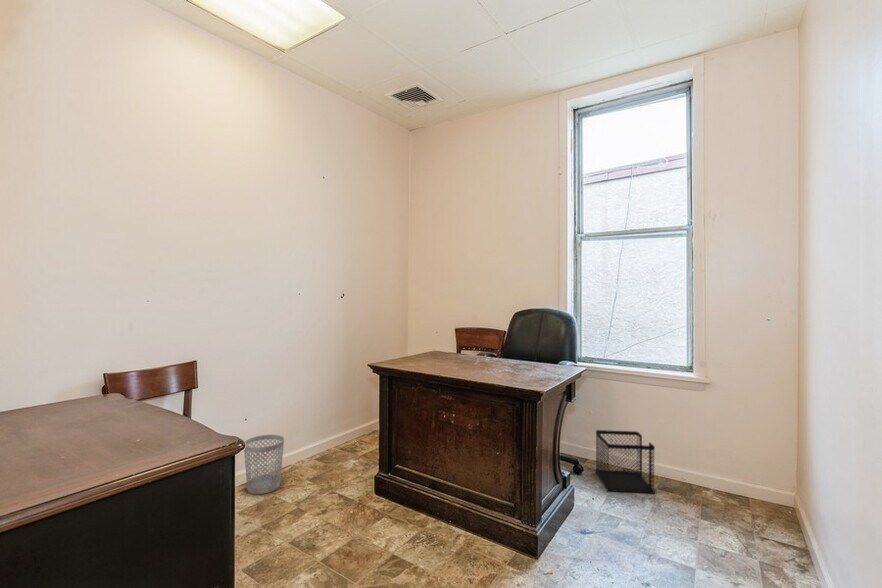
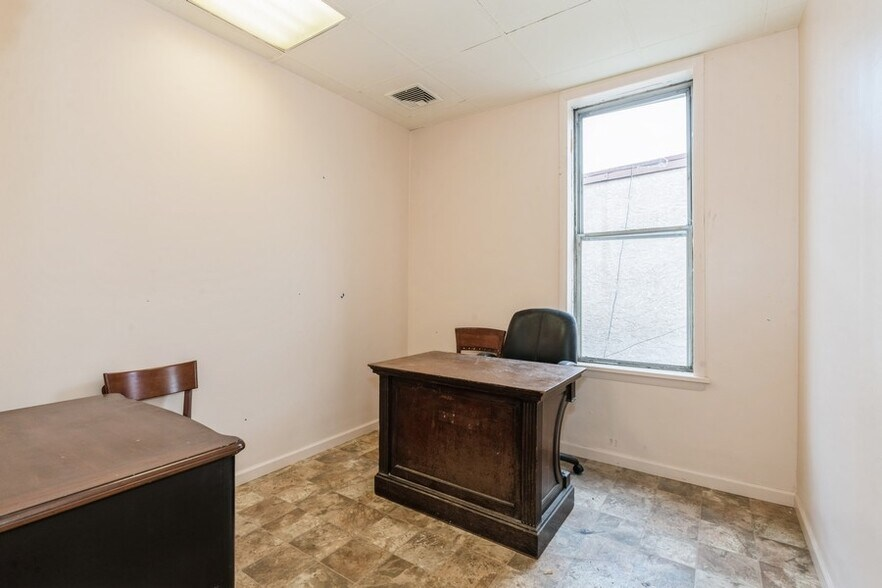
- wastebasket (264, 463)
- wastebasket (623, 460)
